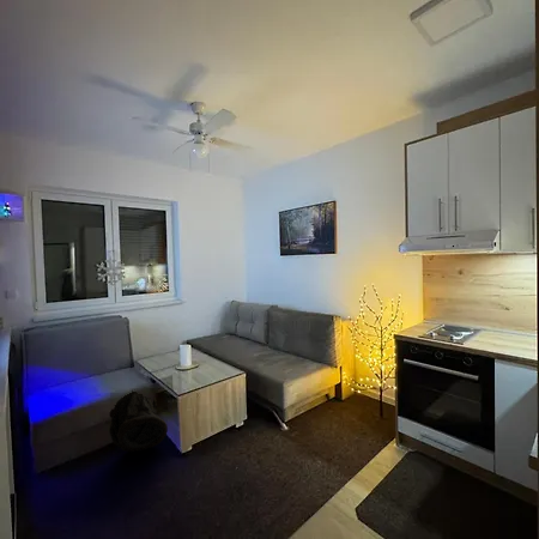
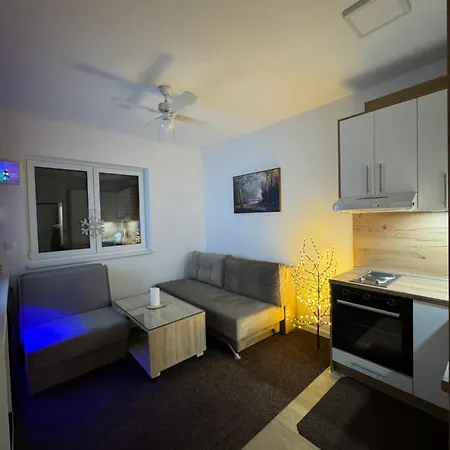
- bag (140, 423)
